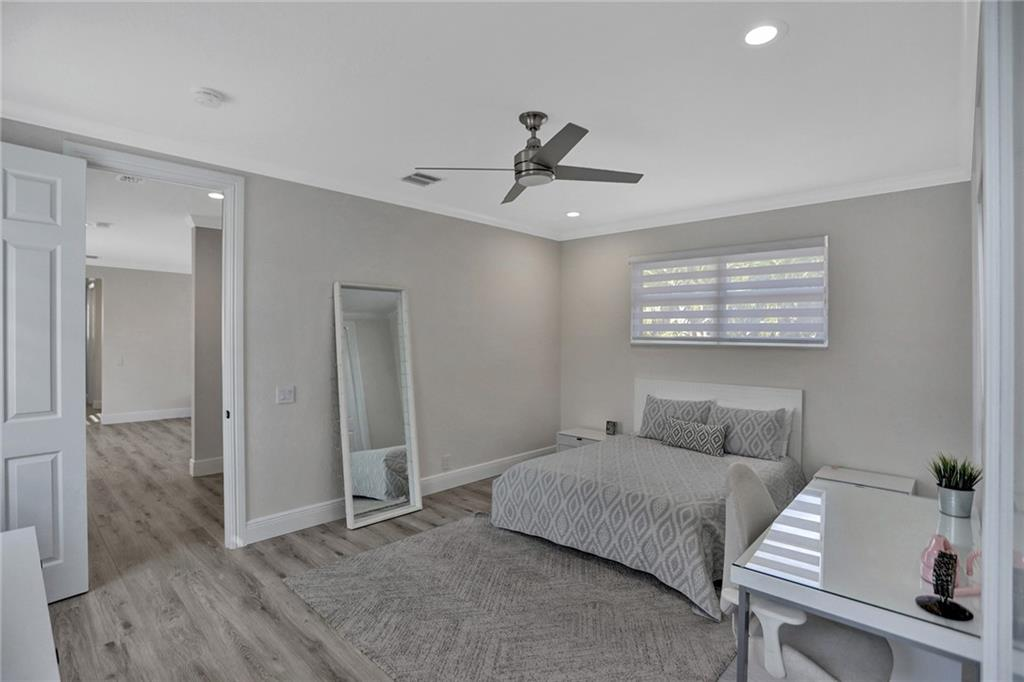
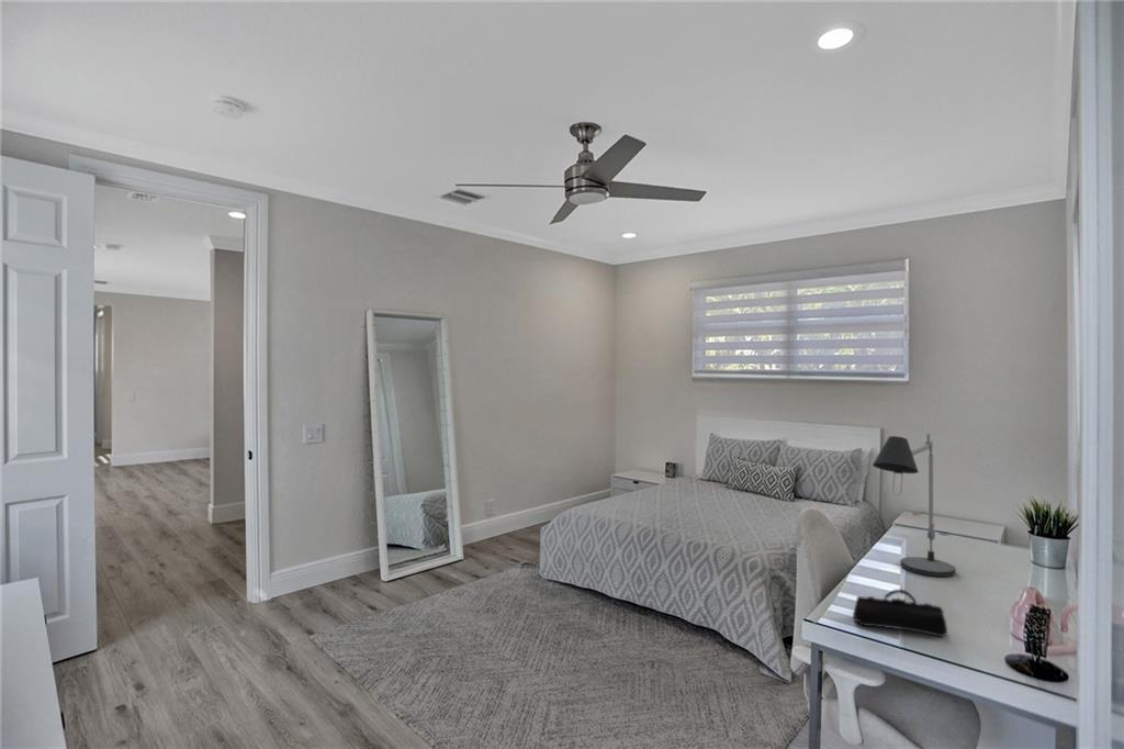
+ pencil case (898, 607)
+ desk lamp (929, 506)
